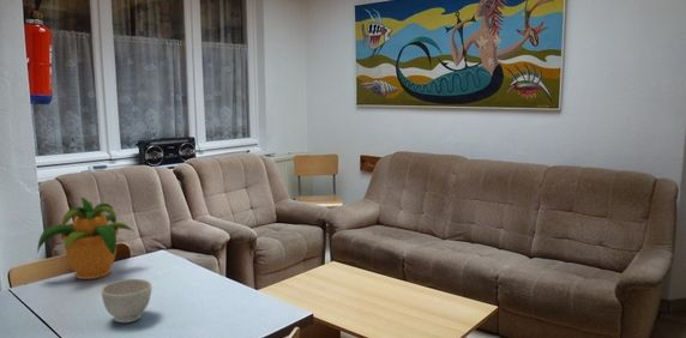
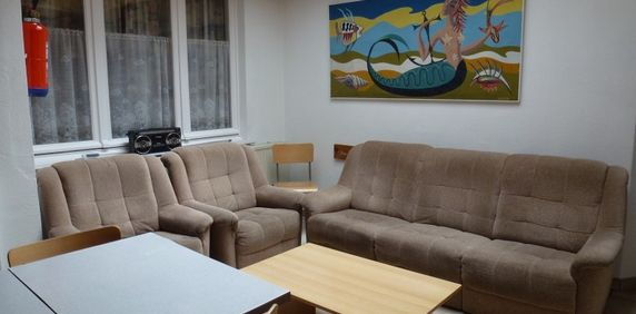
- bowl (127, 302)
- potted plant (94, 235)
